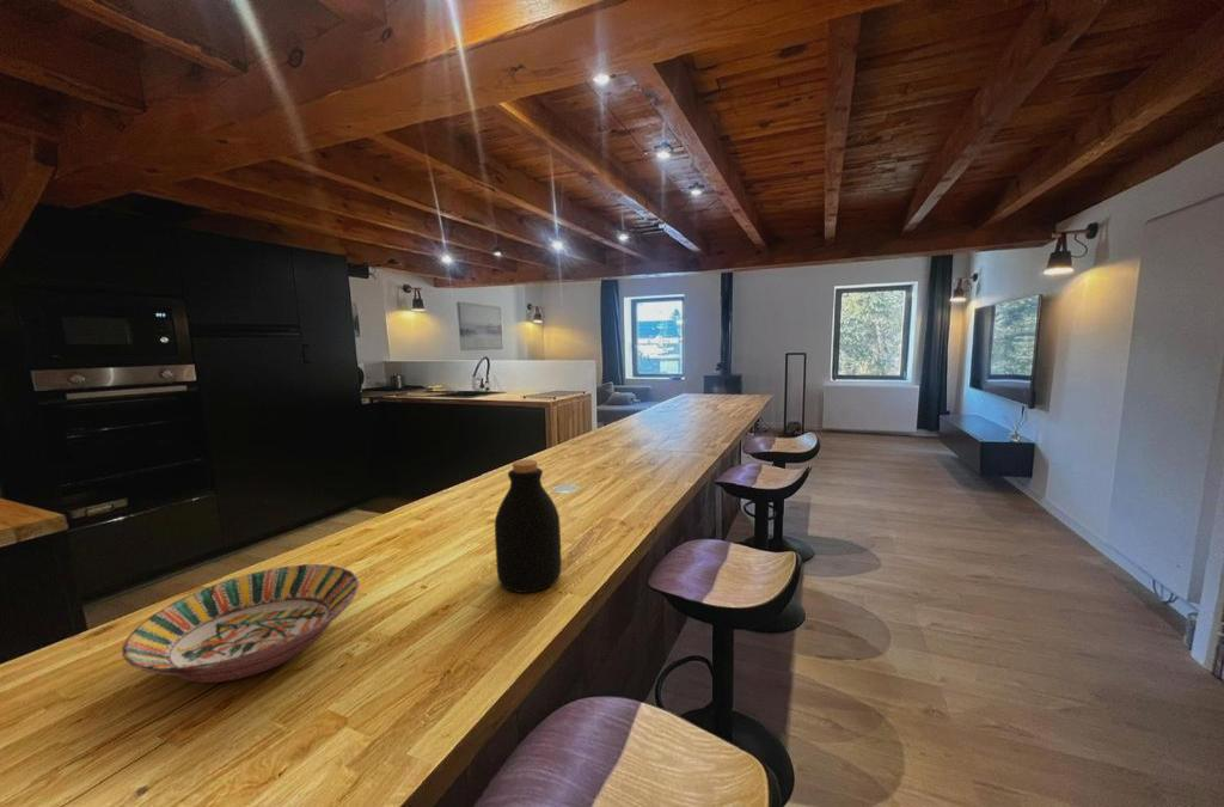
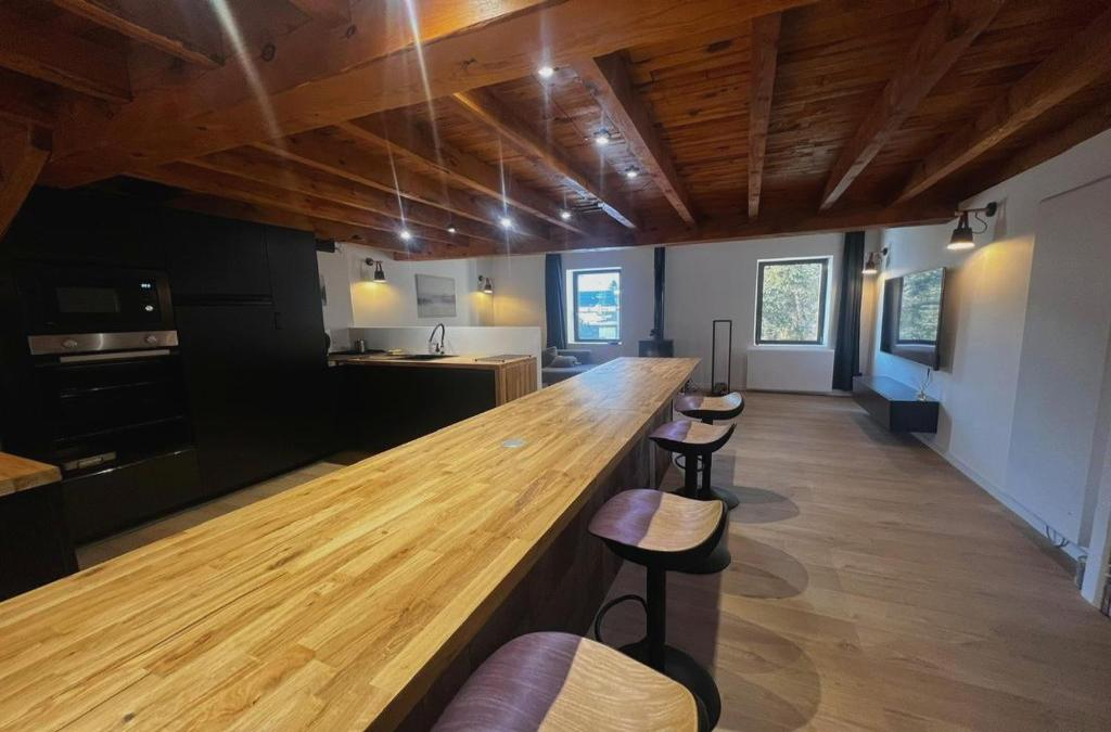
- bottle (527, 521)
- serving bowl (257, 628)
